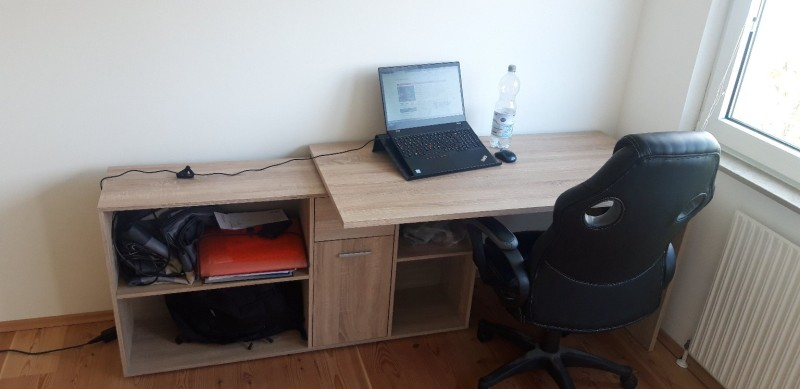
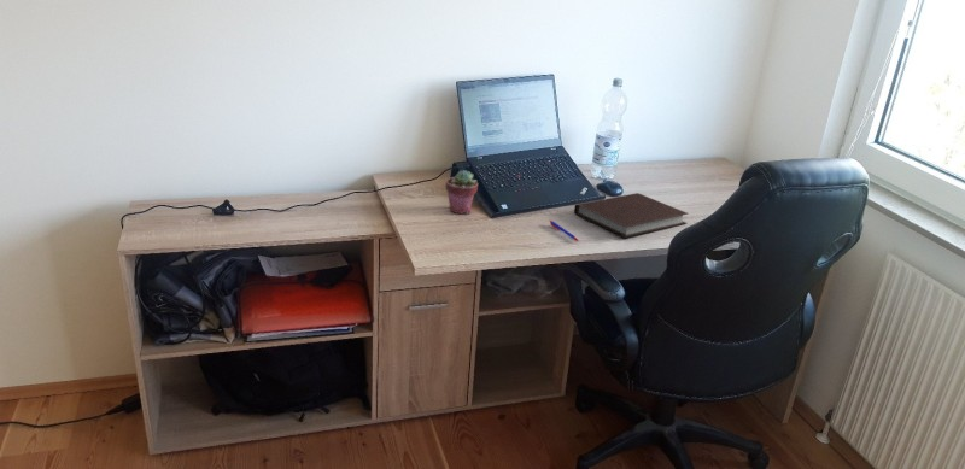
+ pen (563, 230)
+ notebook (631, 213)
+ potted succulent (461, 189)
